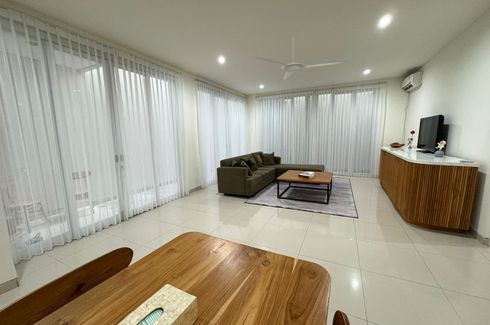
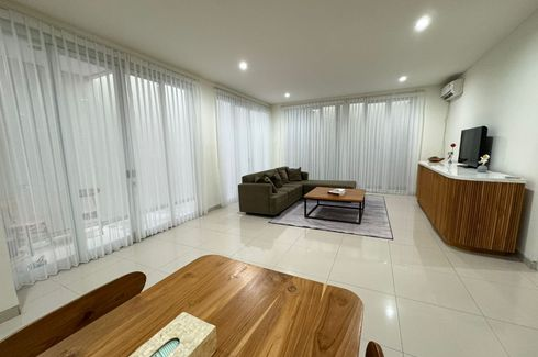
- ceiling fan (293, 53)
